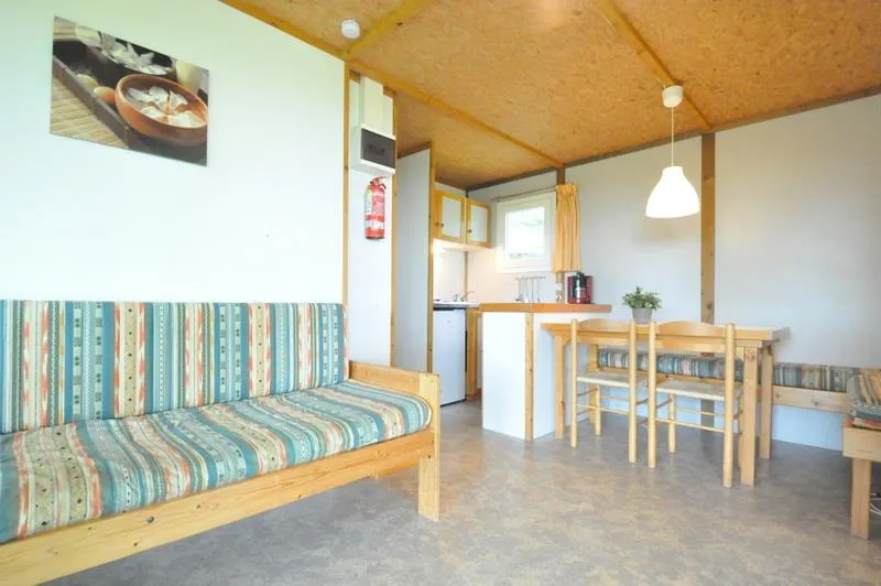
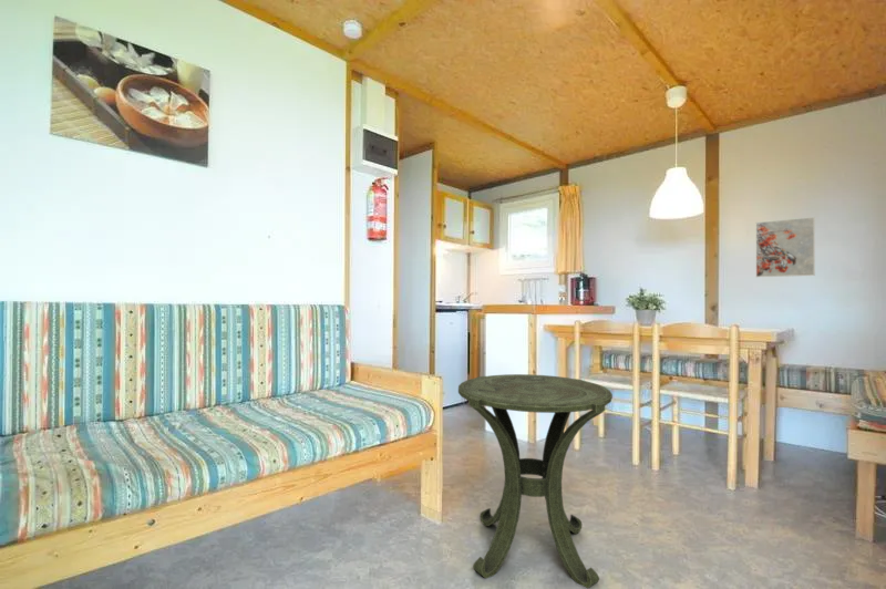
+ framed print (784, 248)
+ side table (532, 467)
